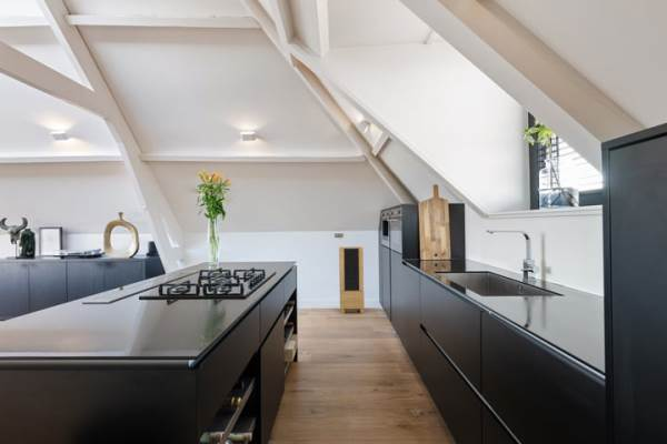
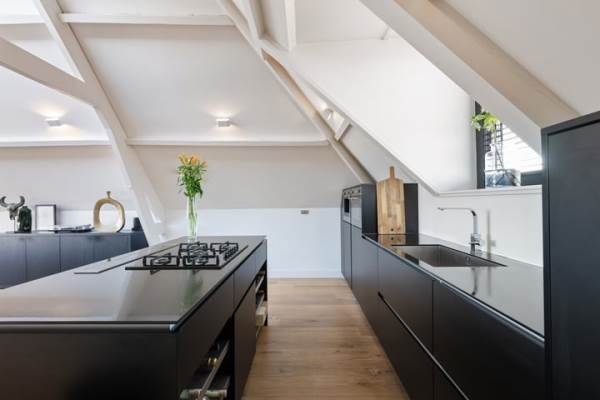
- storage cabinet (351, 279)
